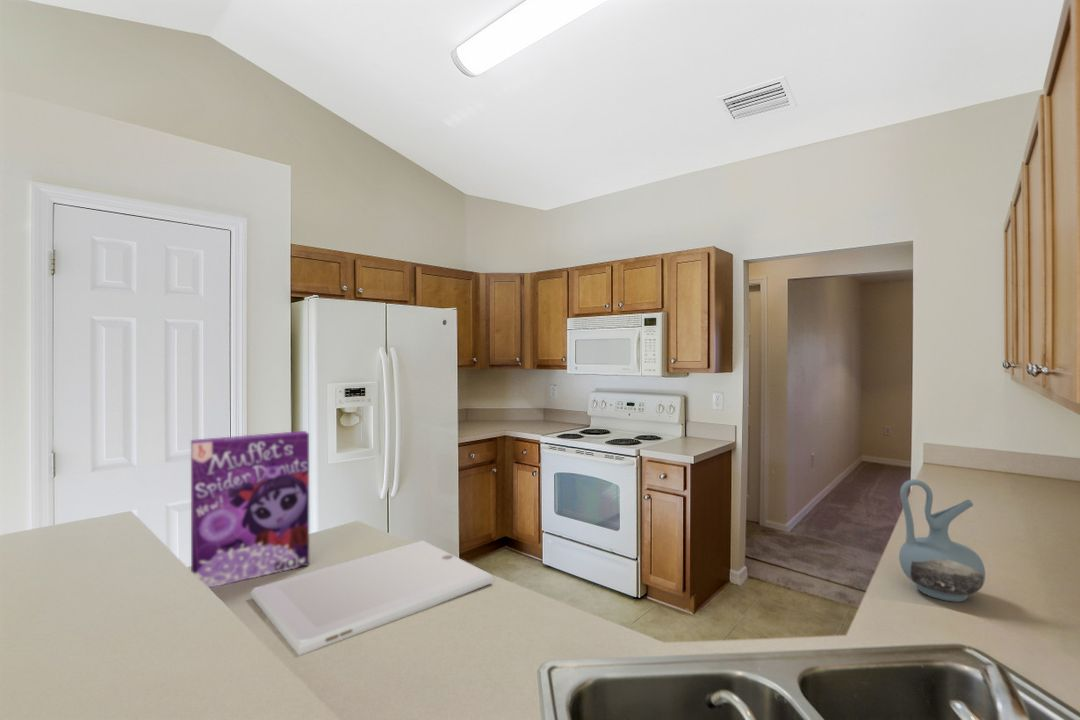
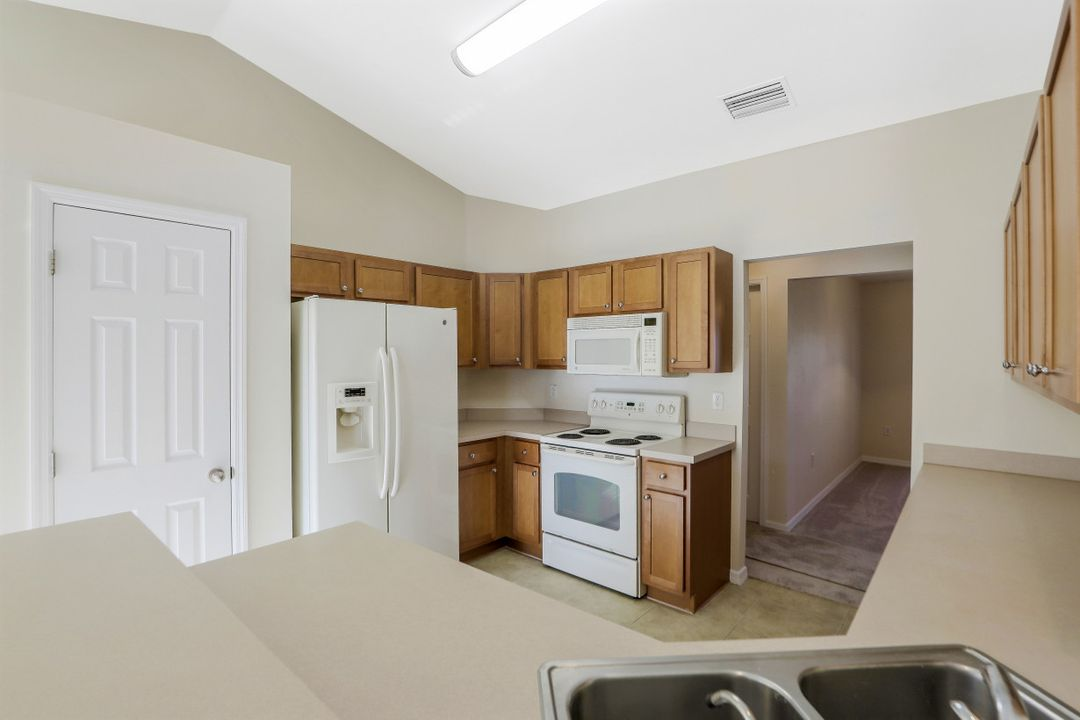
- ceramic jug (940, 536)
- cereal box (252, 504)
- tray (375, 585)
